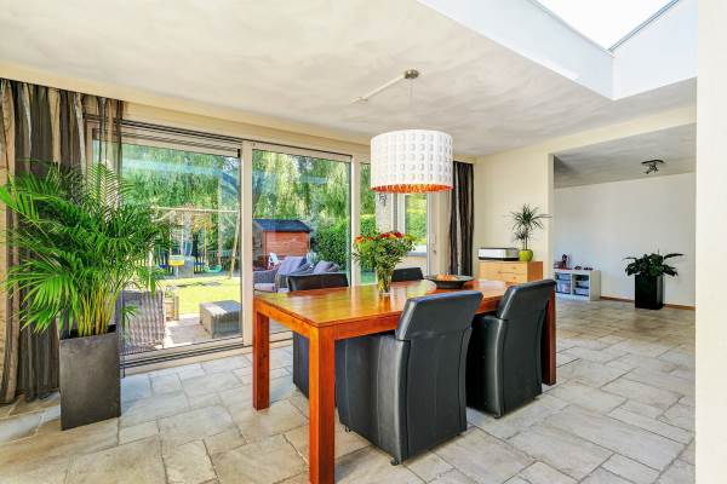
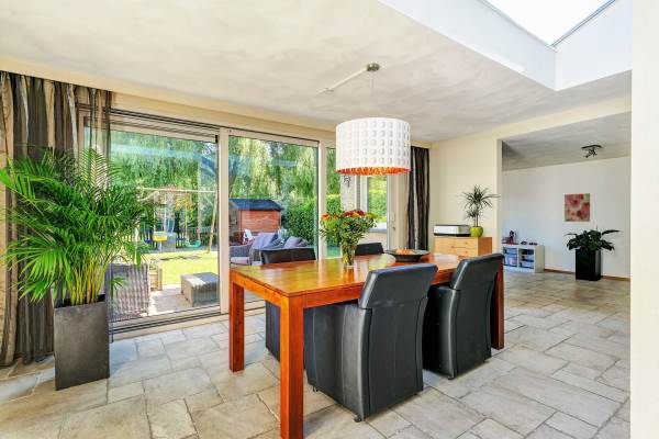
+ wall art (577, 207)
